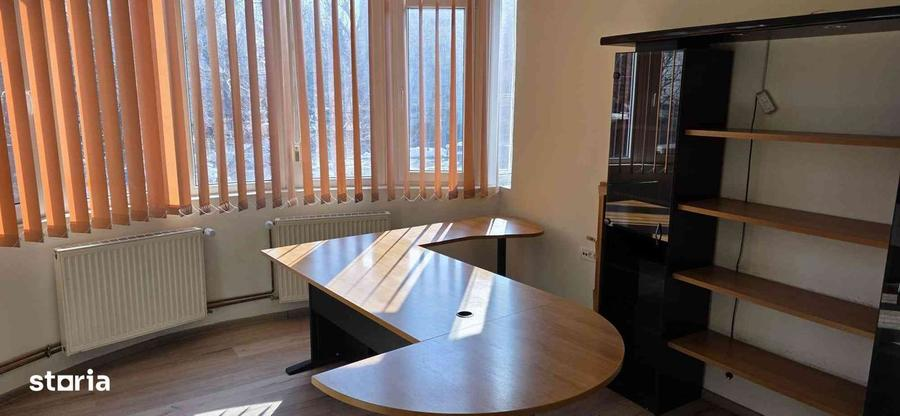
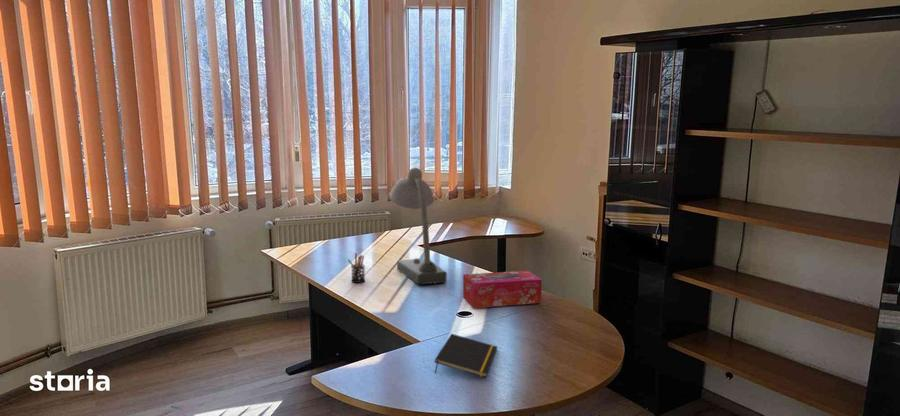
+ tissue box (501, 288)
+ pen holder (356, 267)
+ notepad (467, 354)
+ desk lamp (422, 221)
